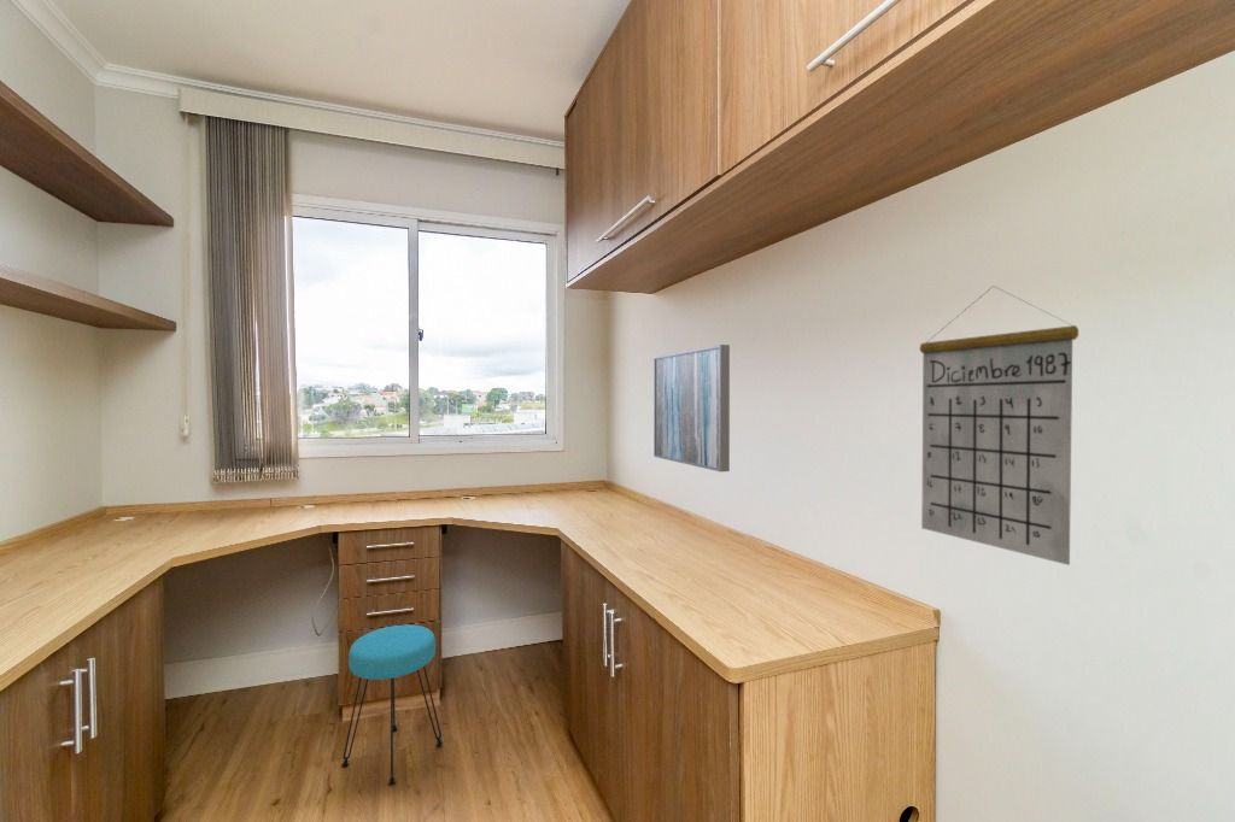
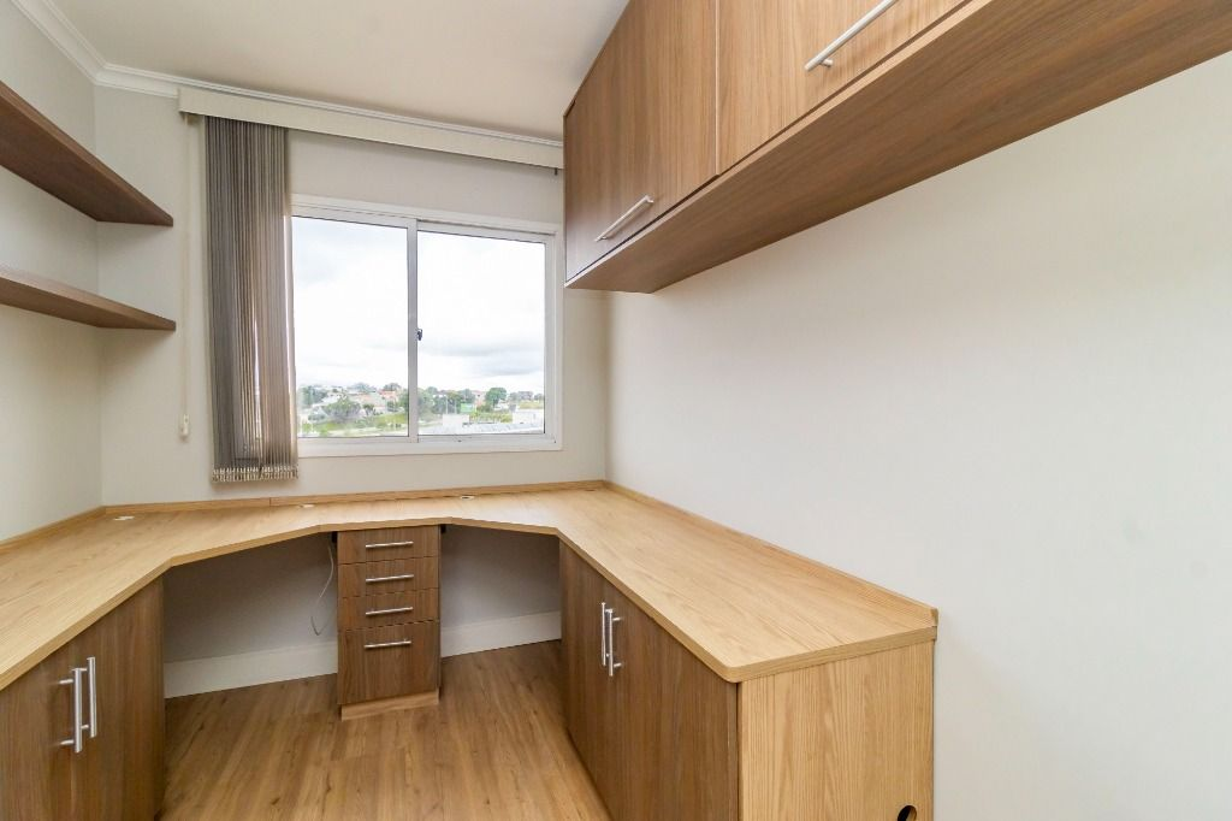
- calendar (988, 415)
- stool (393, 695)
- wall art (686, 407)
